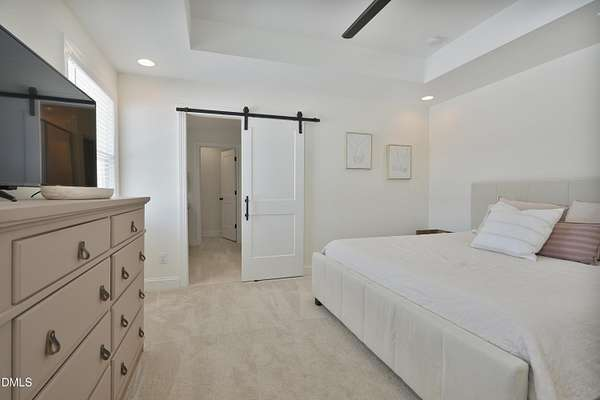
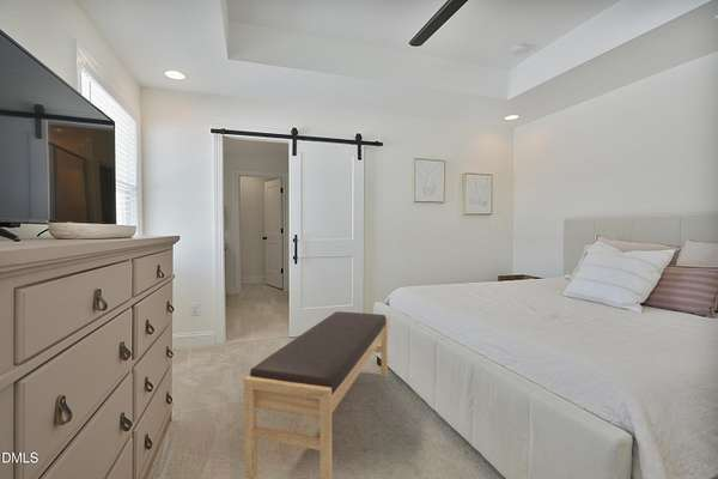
+ bench (334, 374)
